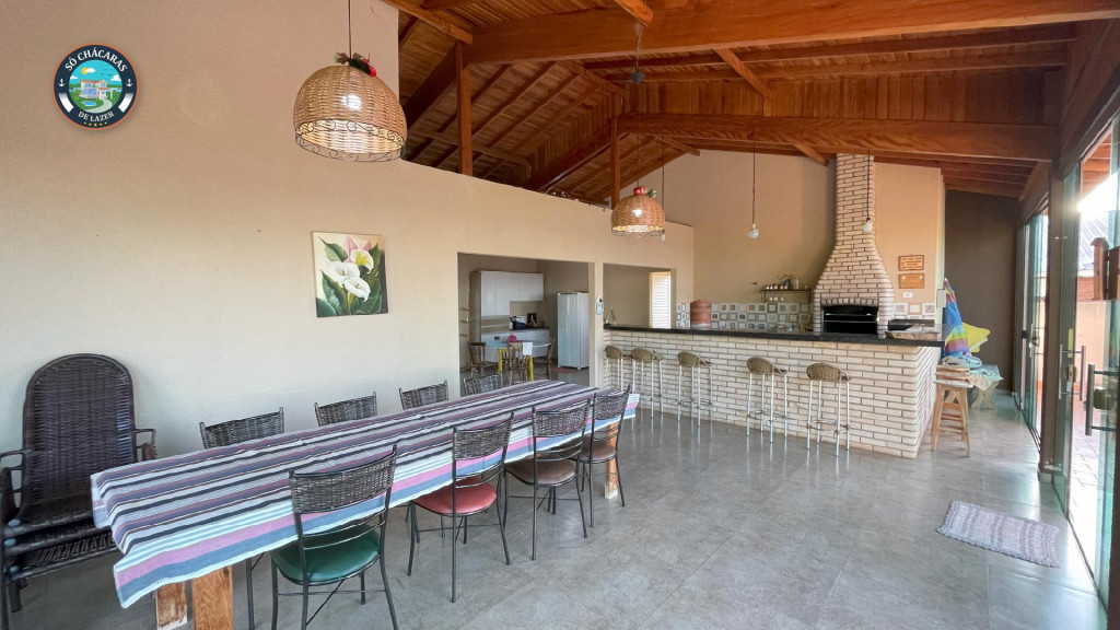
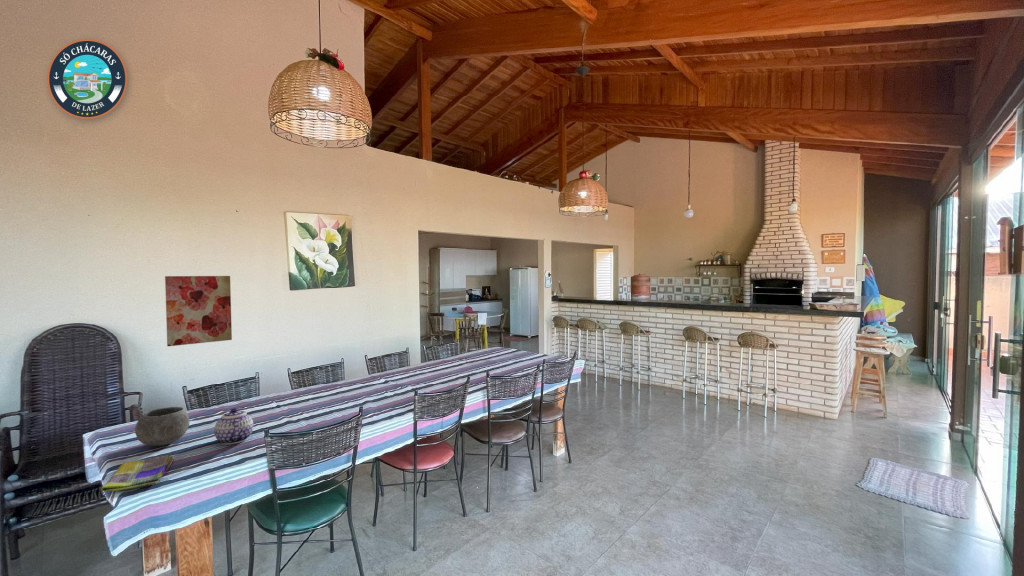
+ wall art (199, 309)
+ dish towel (139, 472)
+ bowl (162, 427)
+ teapot (234, 424)
